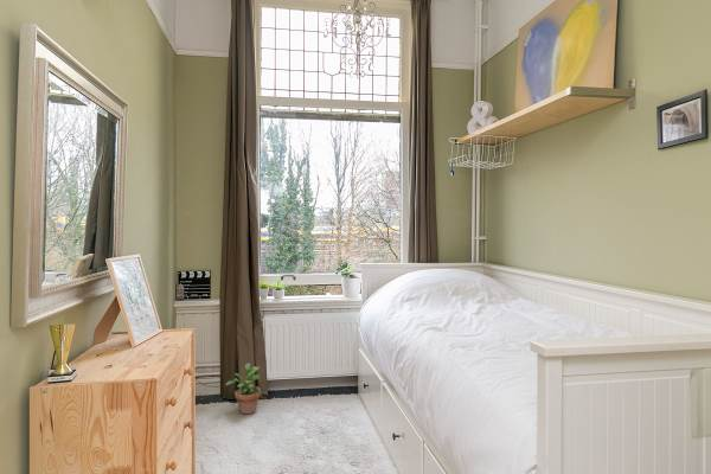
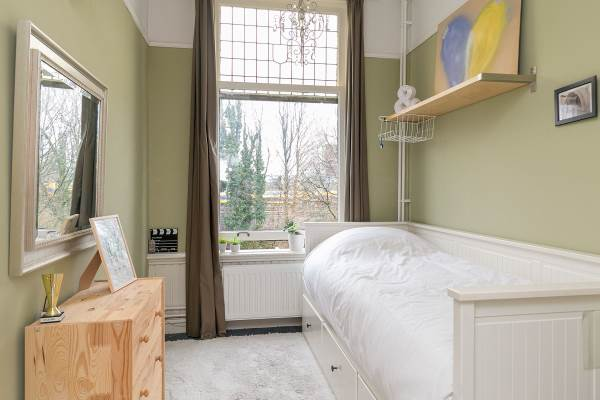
- potted plant (244, 386)
